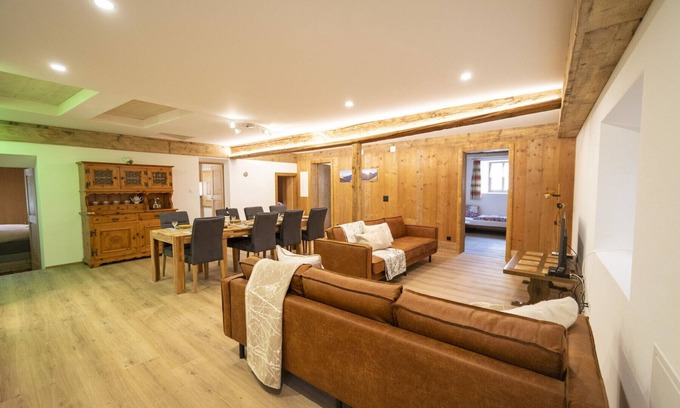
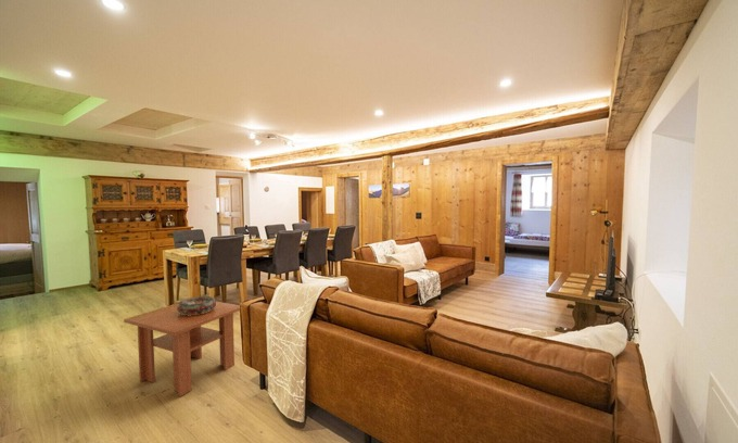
+ coffee table (188, 342)
+ decorative bowl (196, 305)
